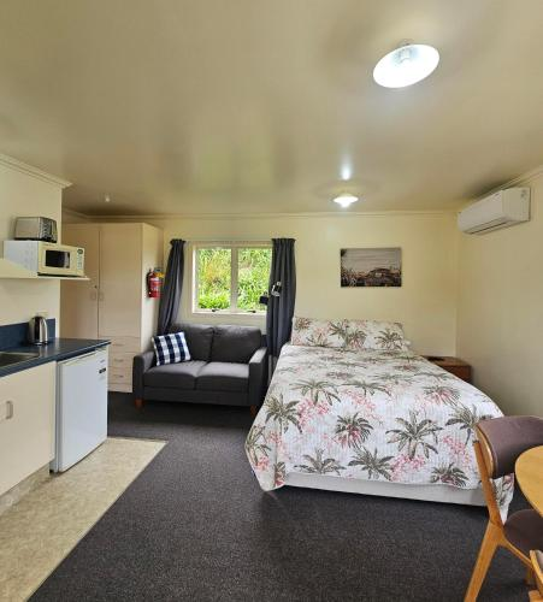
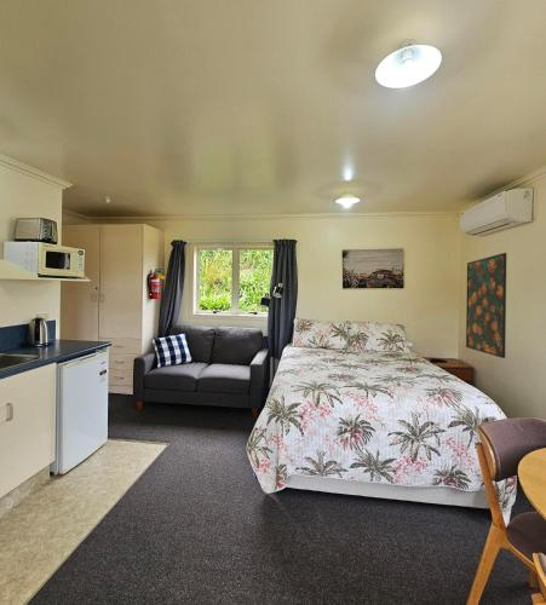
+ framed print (483, 305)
